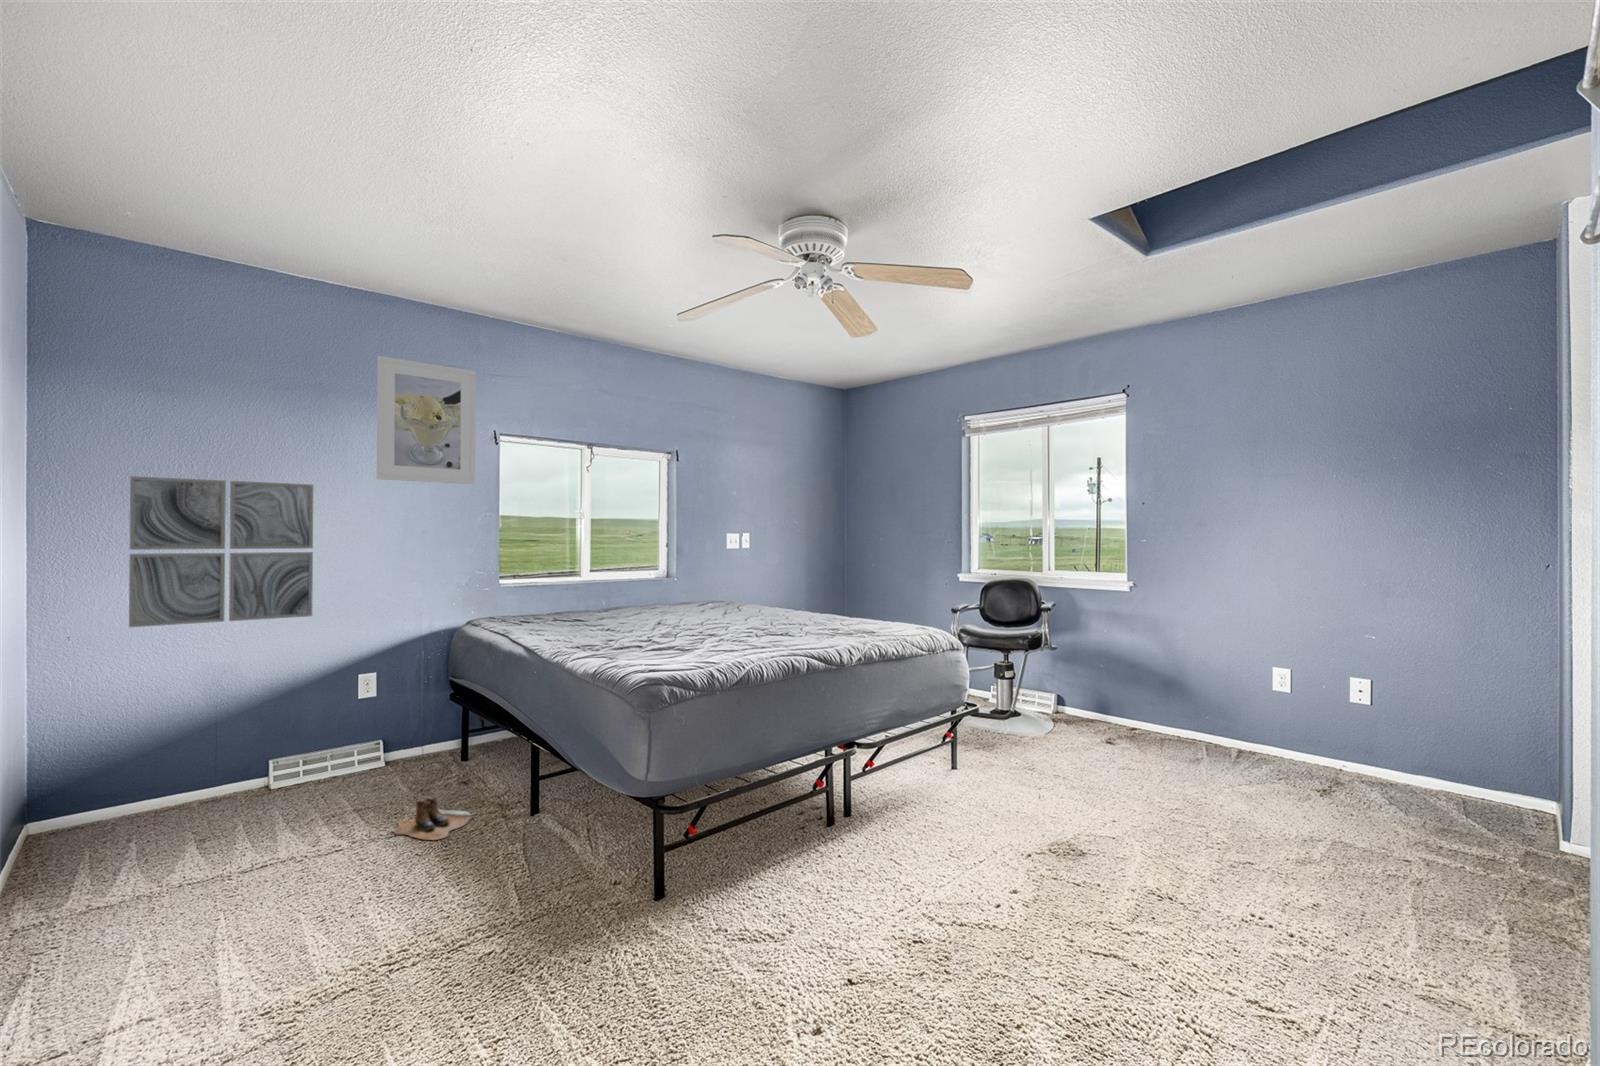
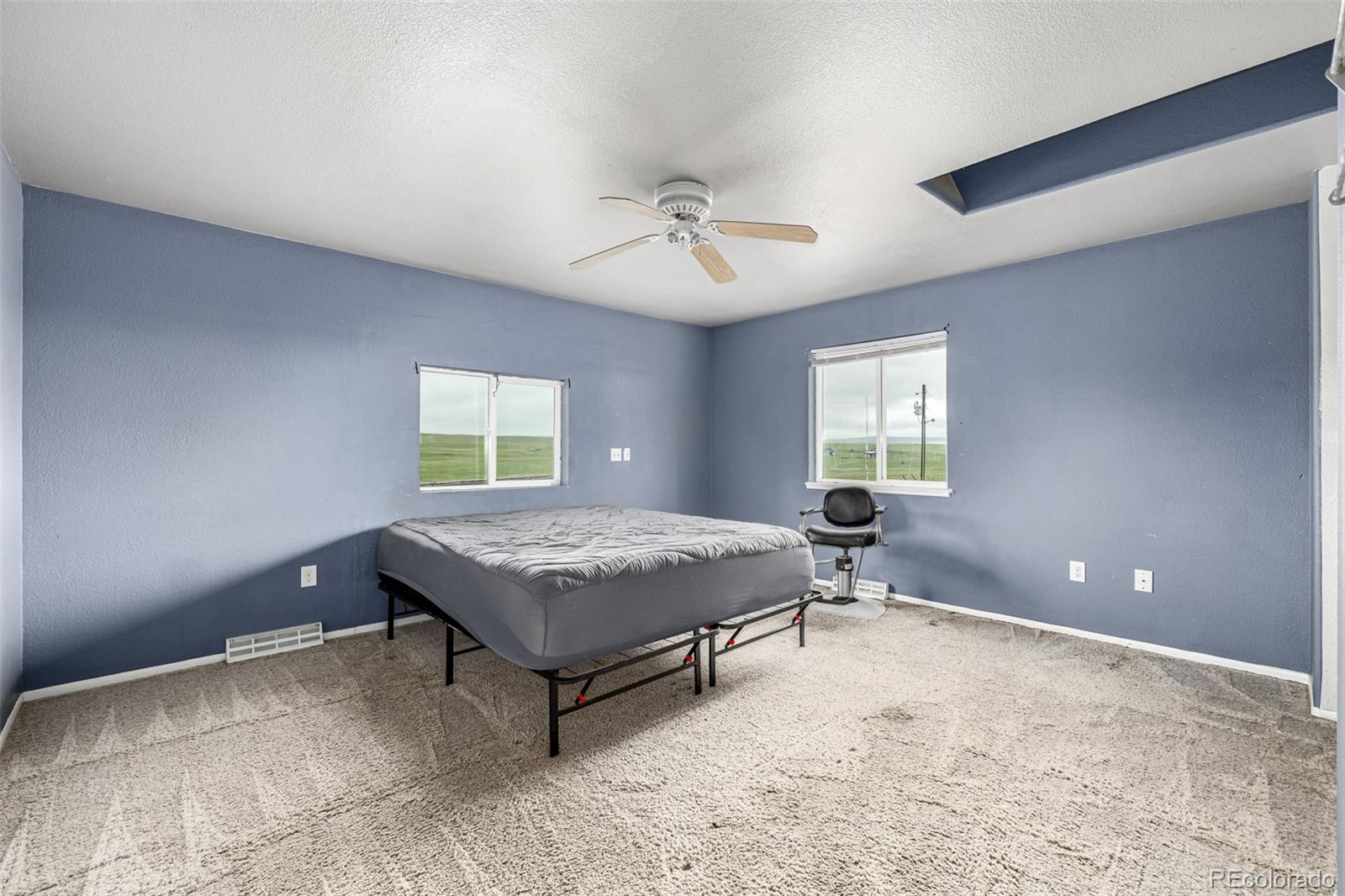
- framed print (428, 422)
- wall art (224, 548)
- boots (433, 813)
